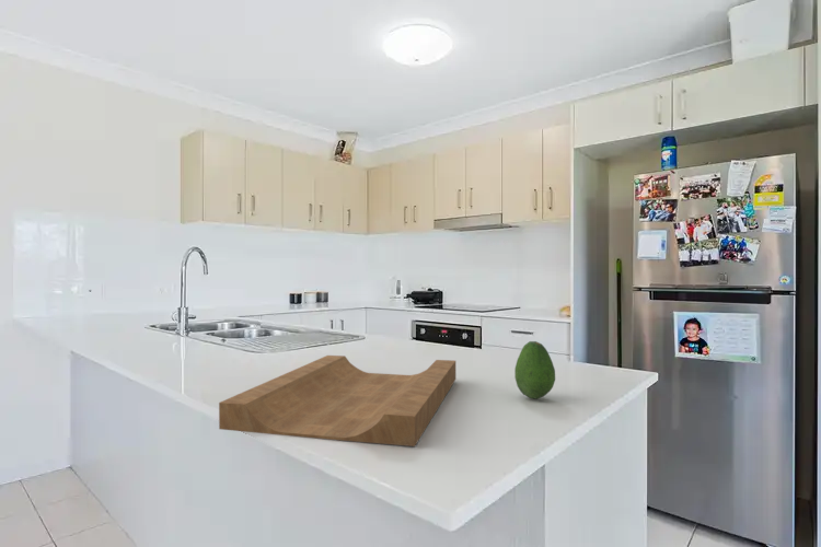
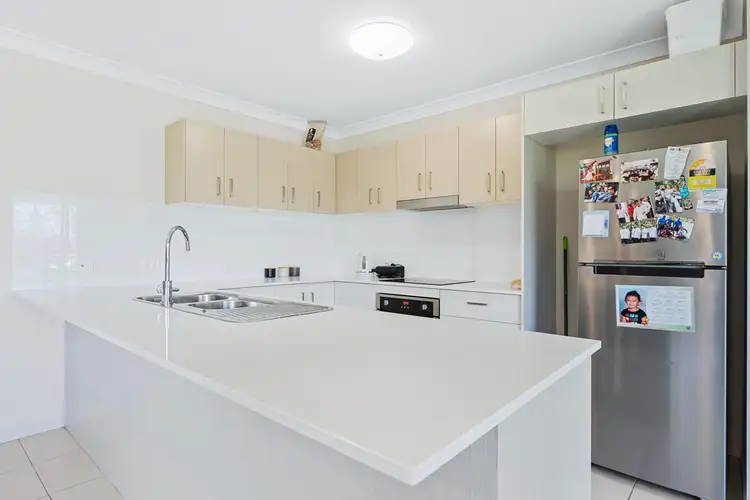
- fruit (534, 369)
- cutting board (359, 388)
